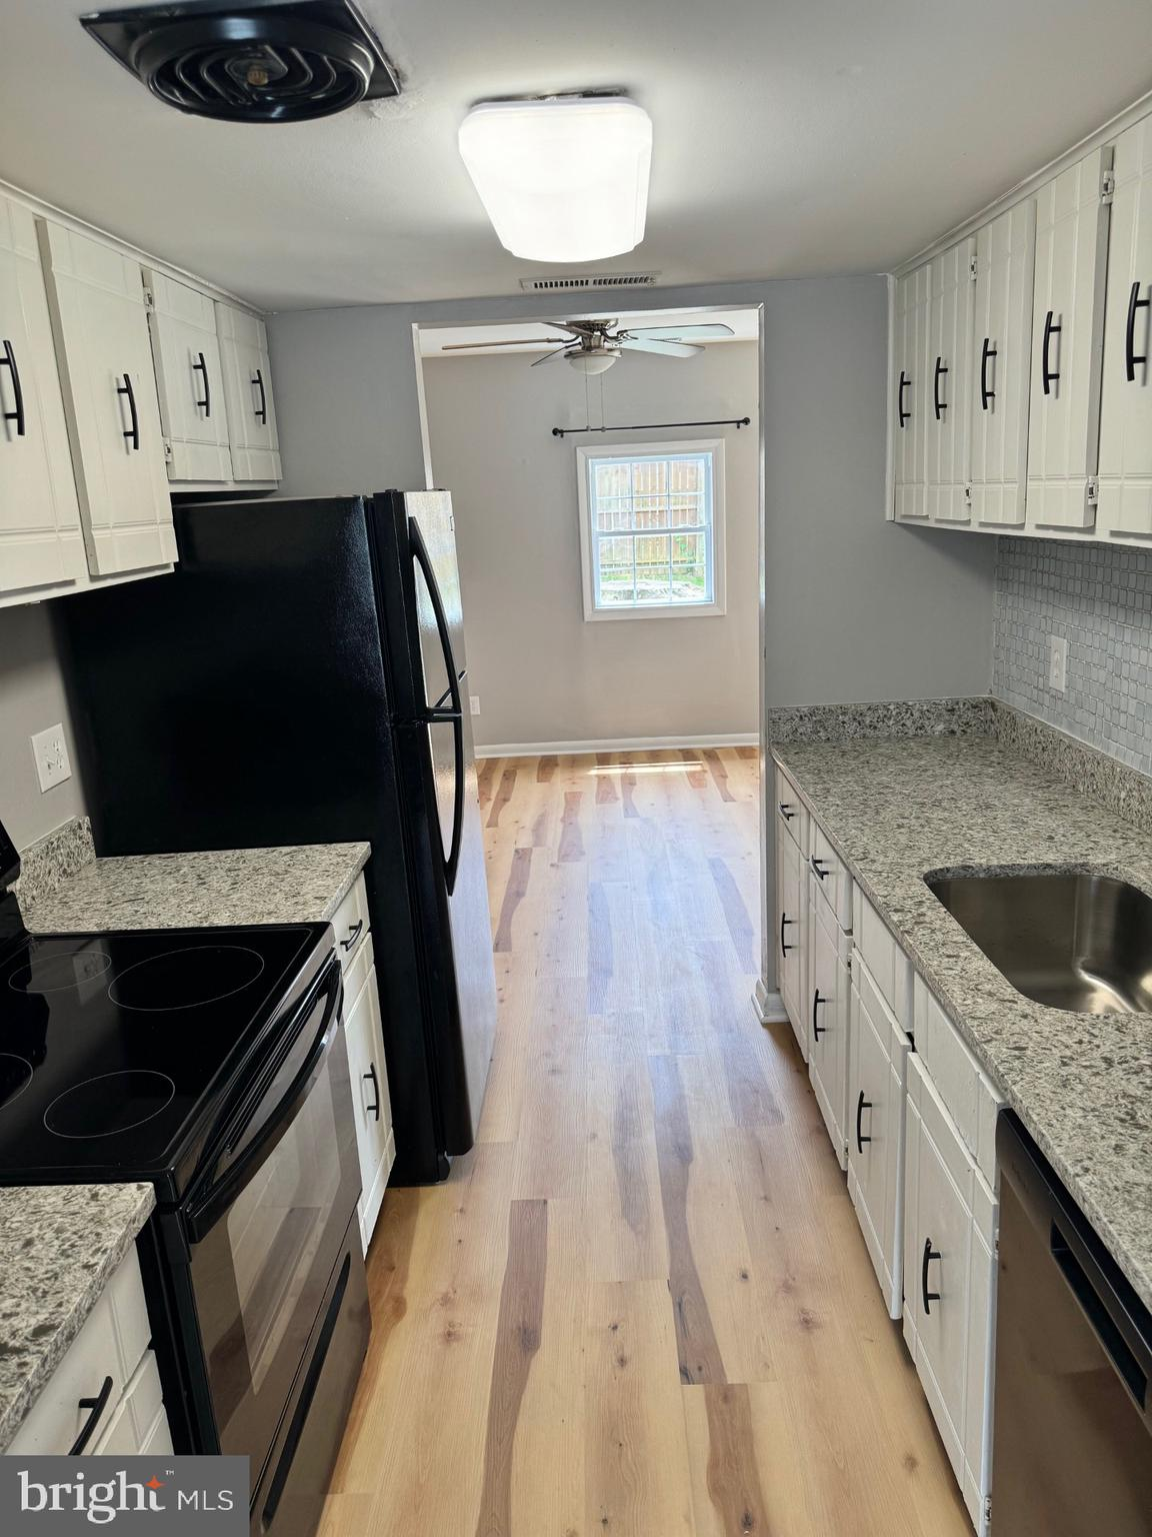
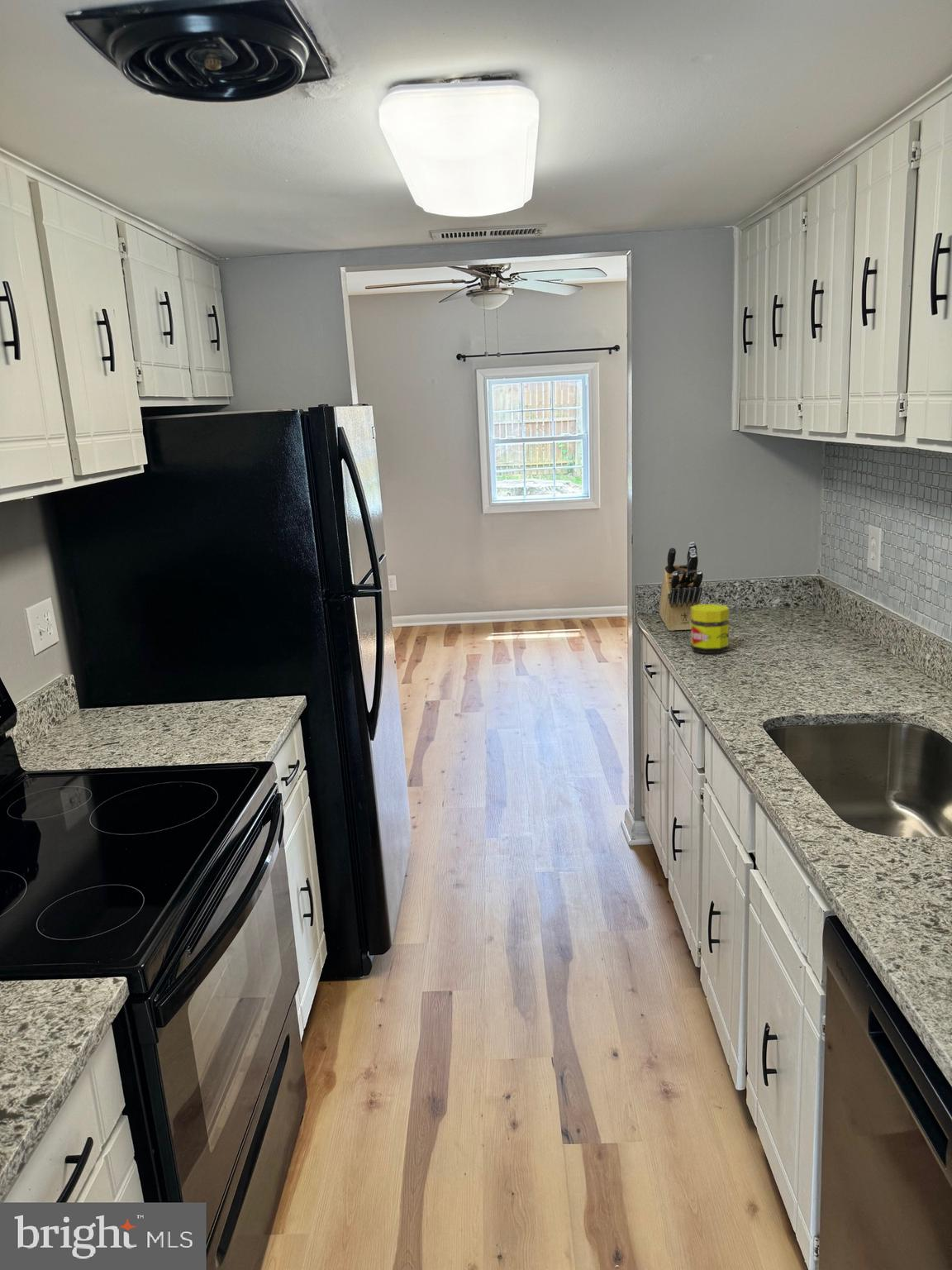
+ knife block (680, 582)
+ jar (709, 628)
